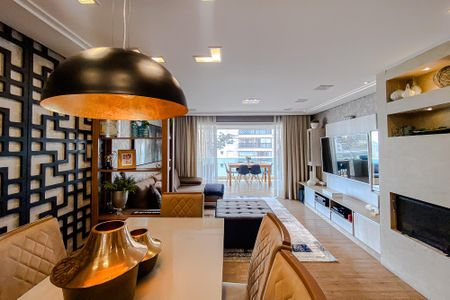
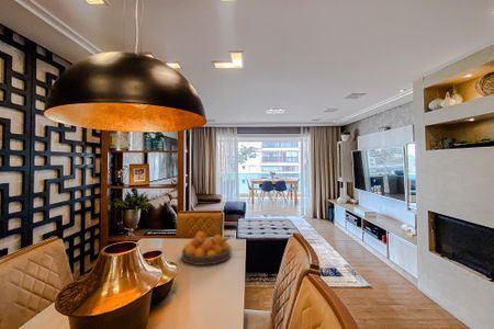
+ fruit bowl (206, 245)
